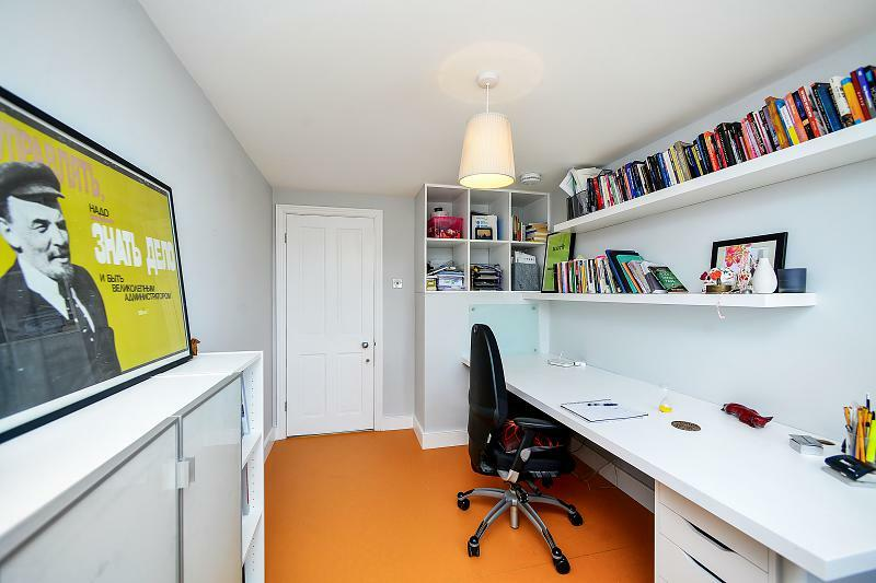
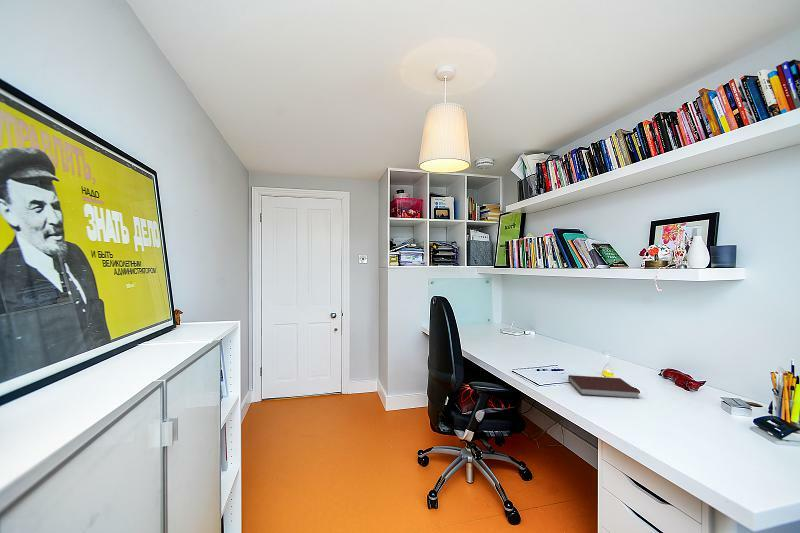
+ notebook (601, 386)
